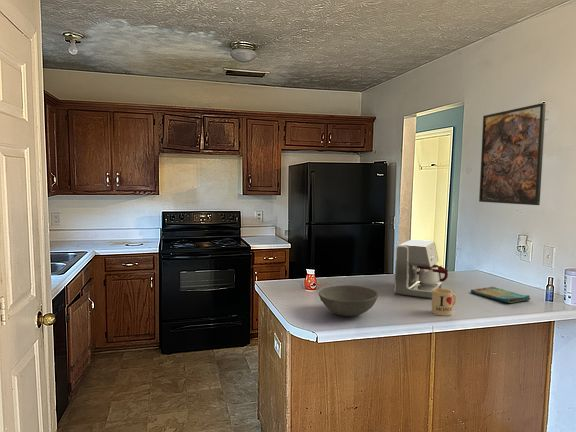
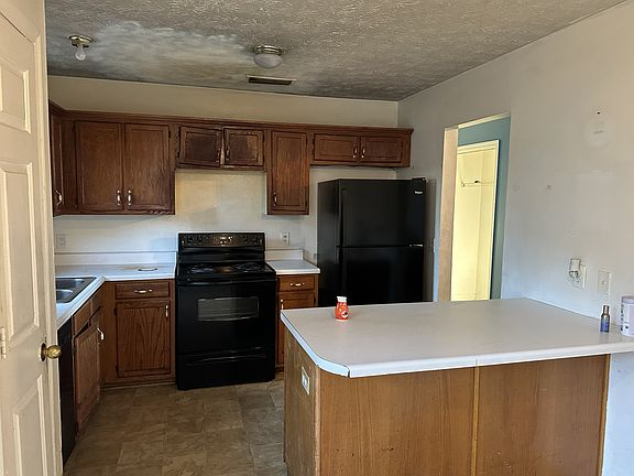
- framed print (509, 157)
- coffee maker (418, 266)
- dish towel (499, 294)
- mug (445, 301)
- bowl (347, 302)
